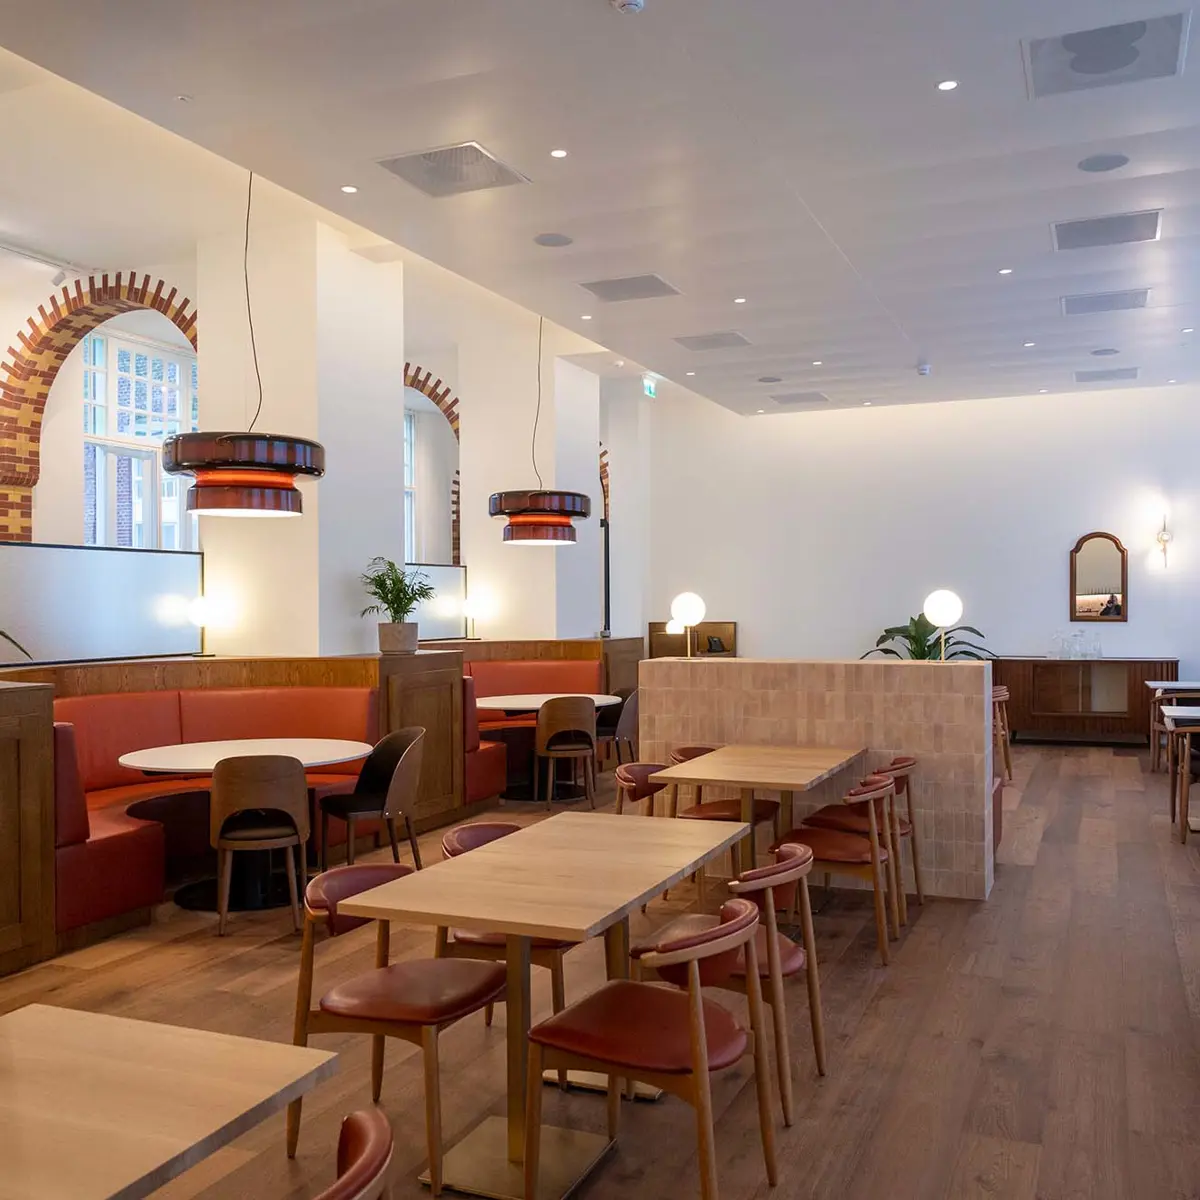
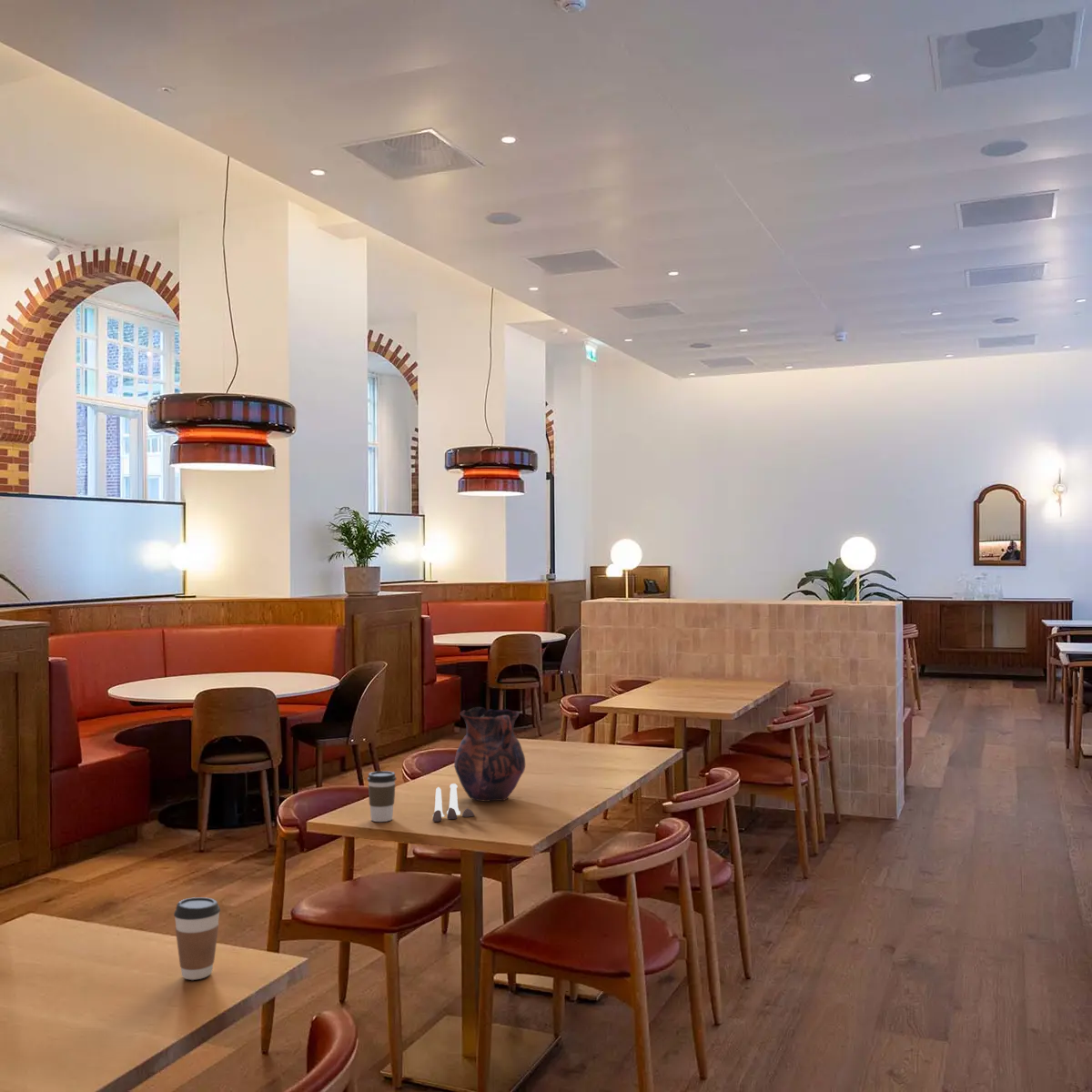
+ salt and pepper shaker set (450, 801)
+ coffee cup (197, 938)
+ coffee cup (381, 796)
+ vase (490, 753)
